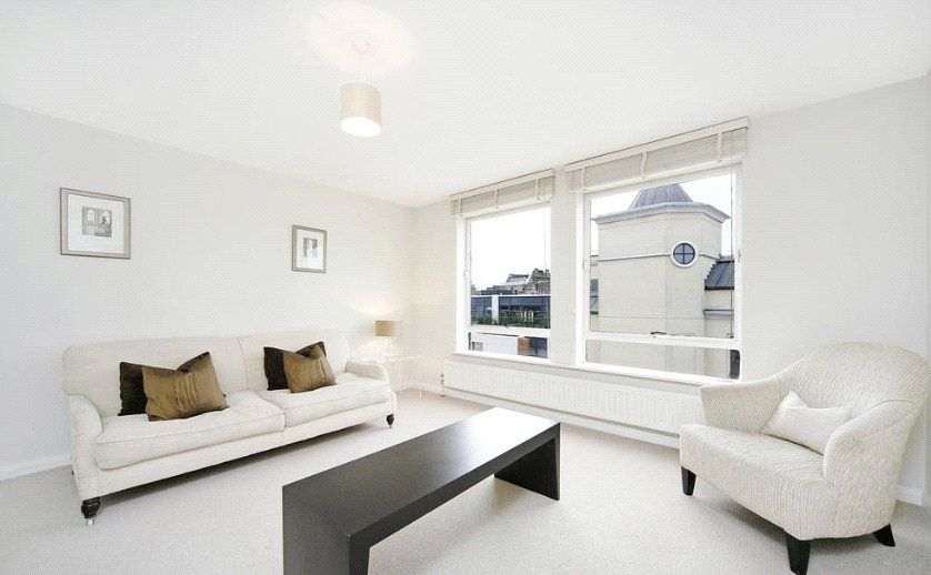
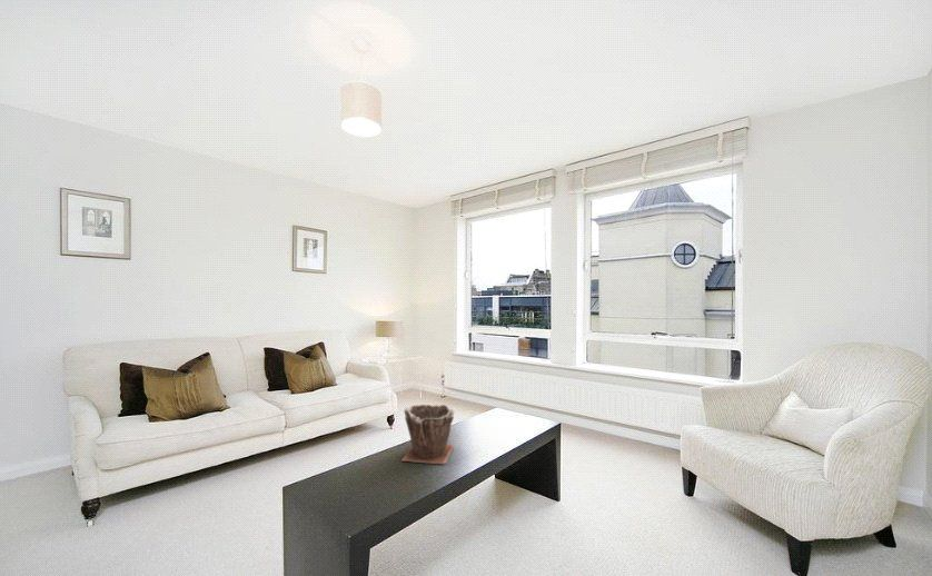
+ plant pot (428, 430)
